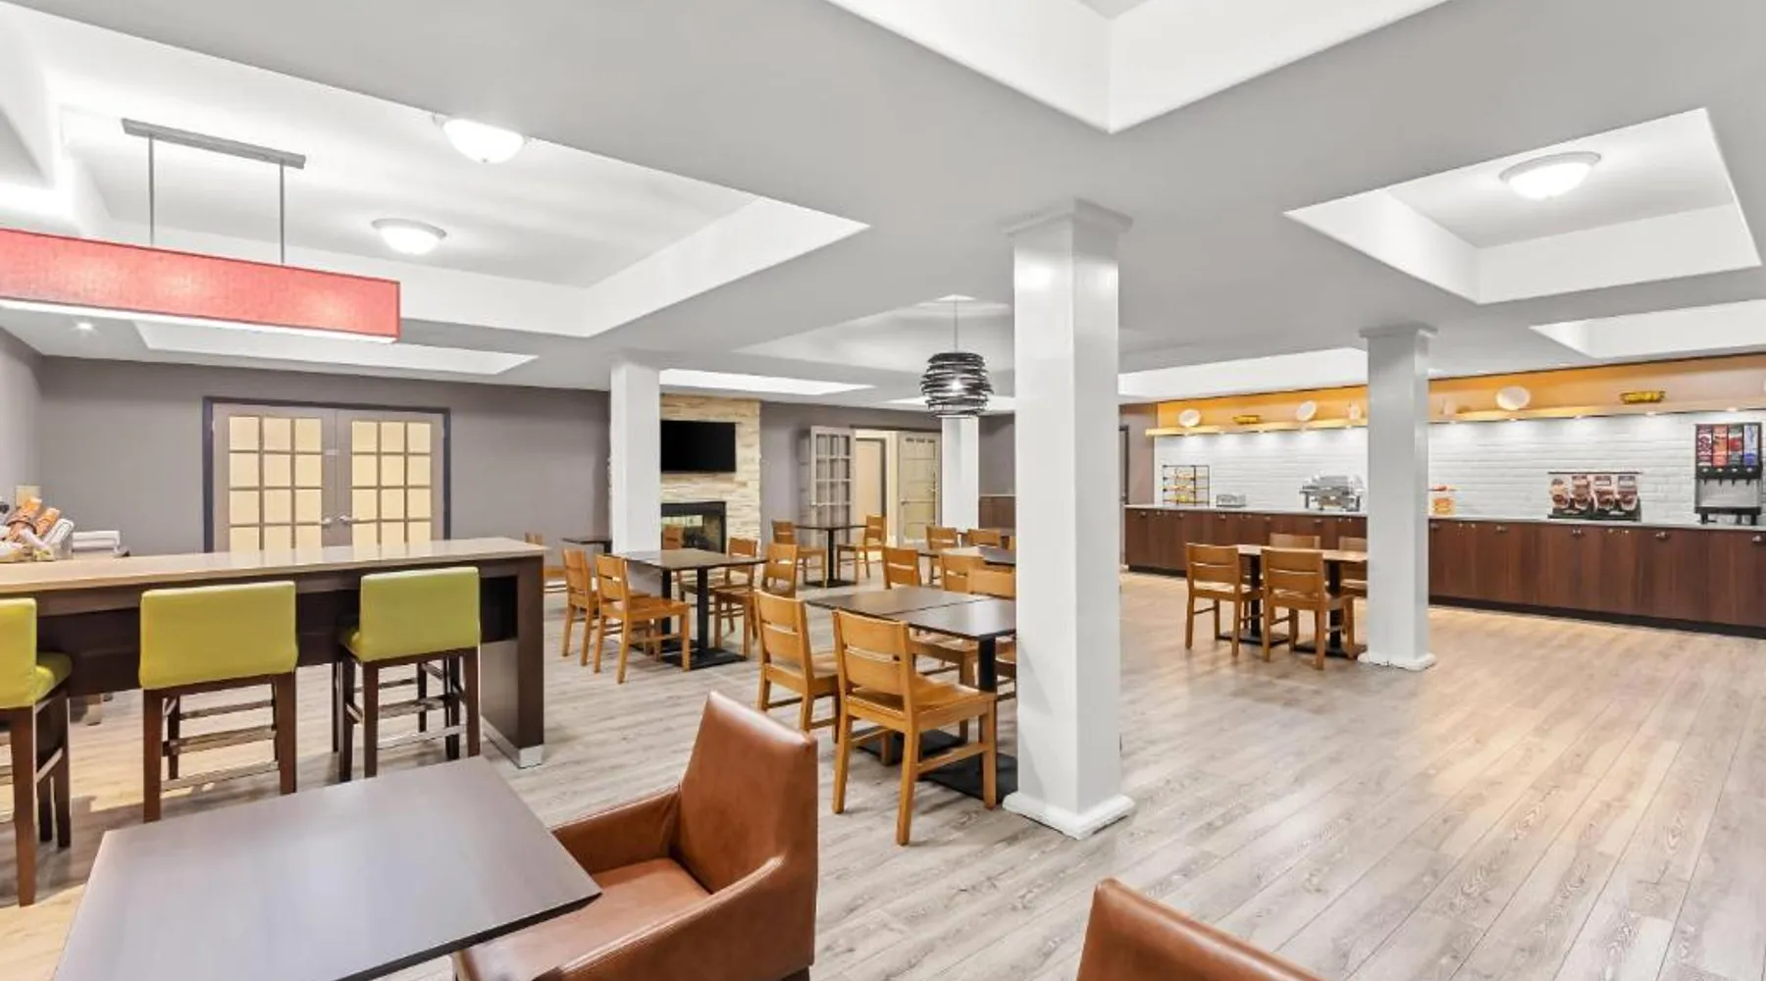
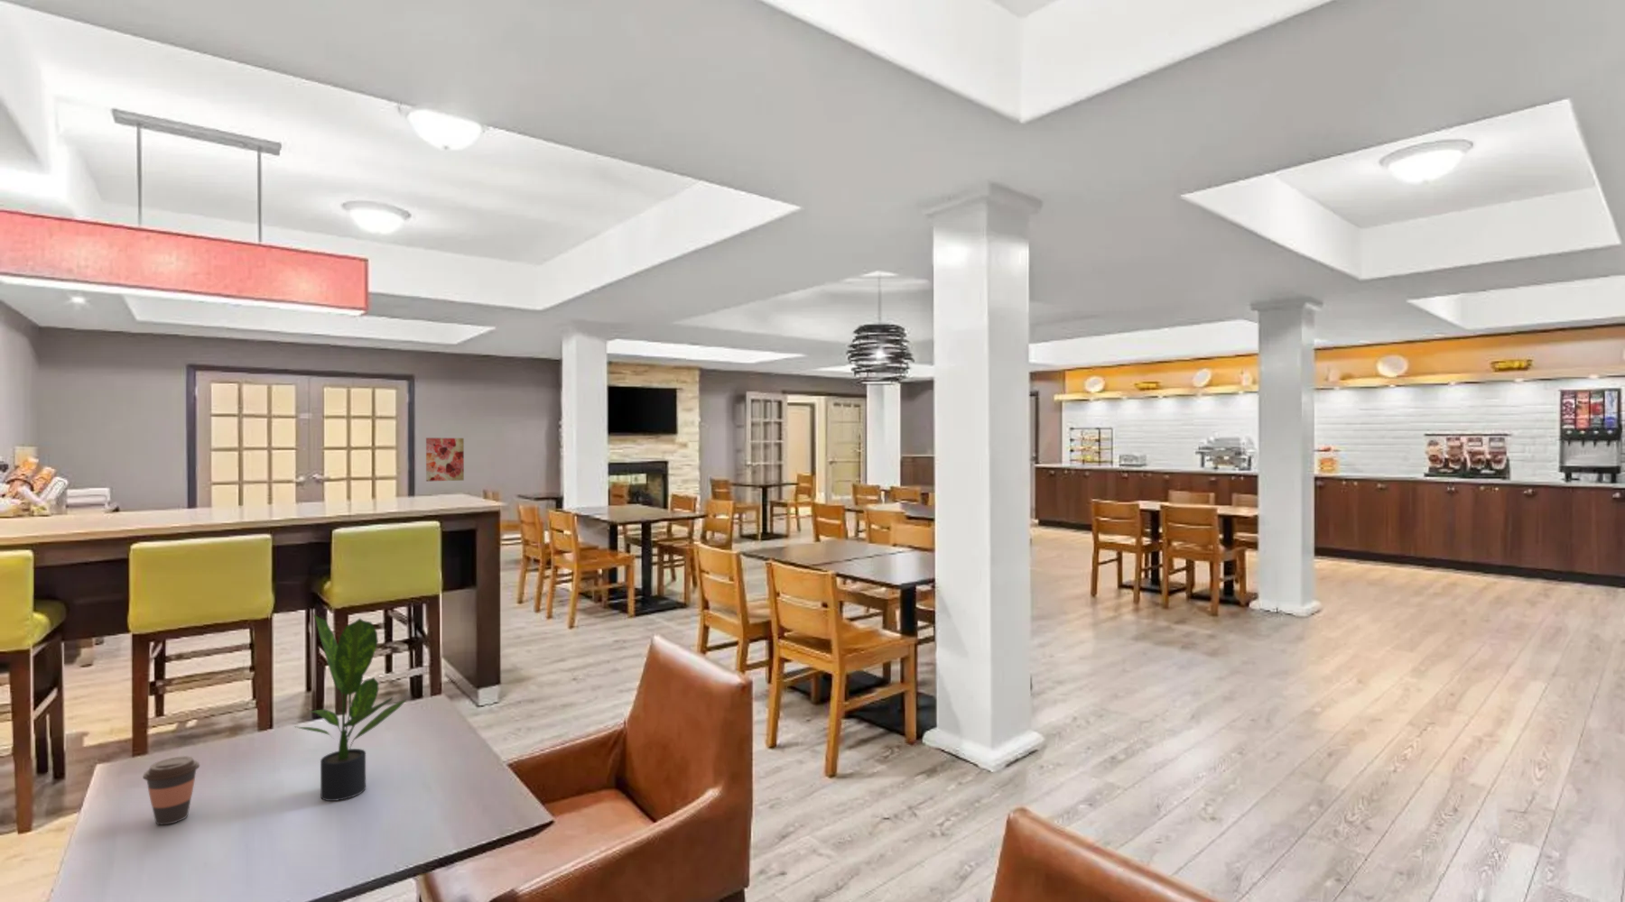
+ wall art (445, 459)
+ coffee cup (171, 790)
+ potted plant (355, 702)
